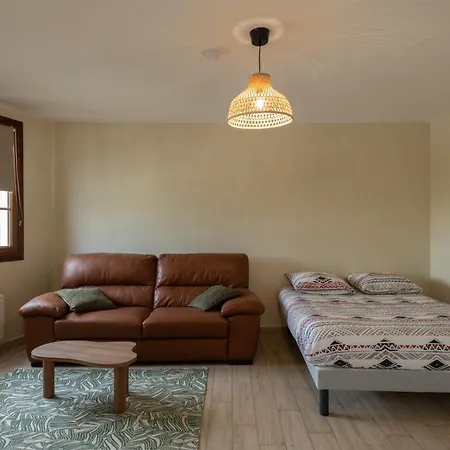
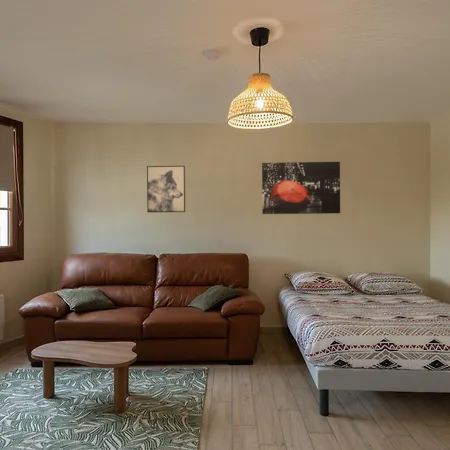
+ wall art (300, 188)
+ wall art (166, 189)
